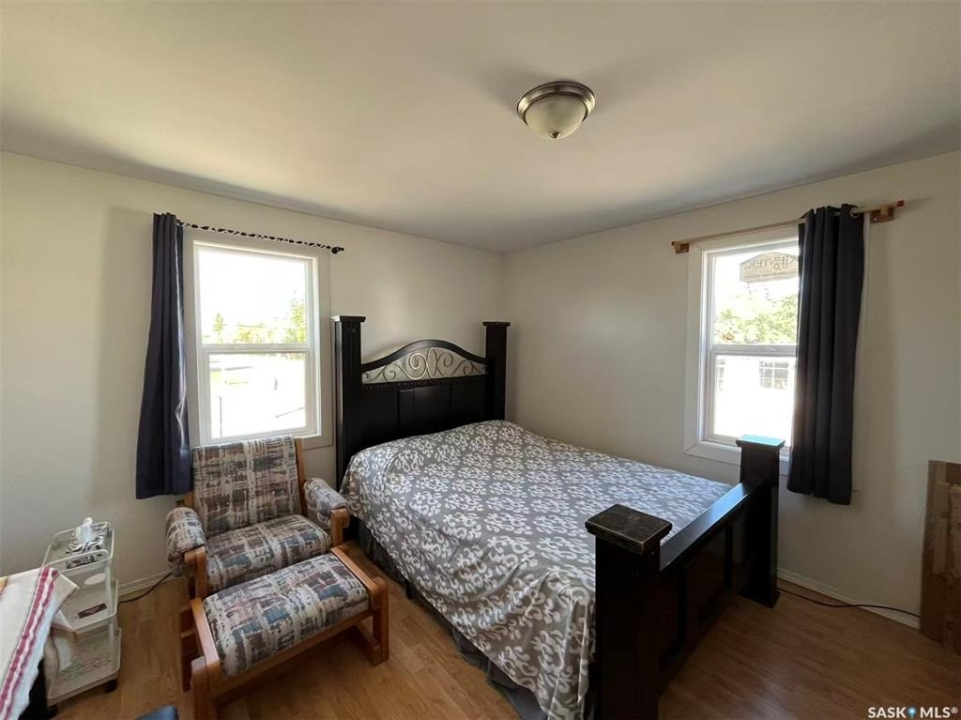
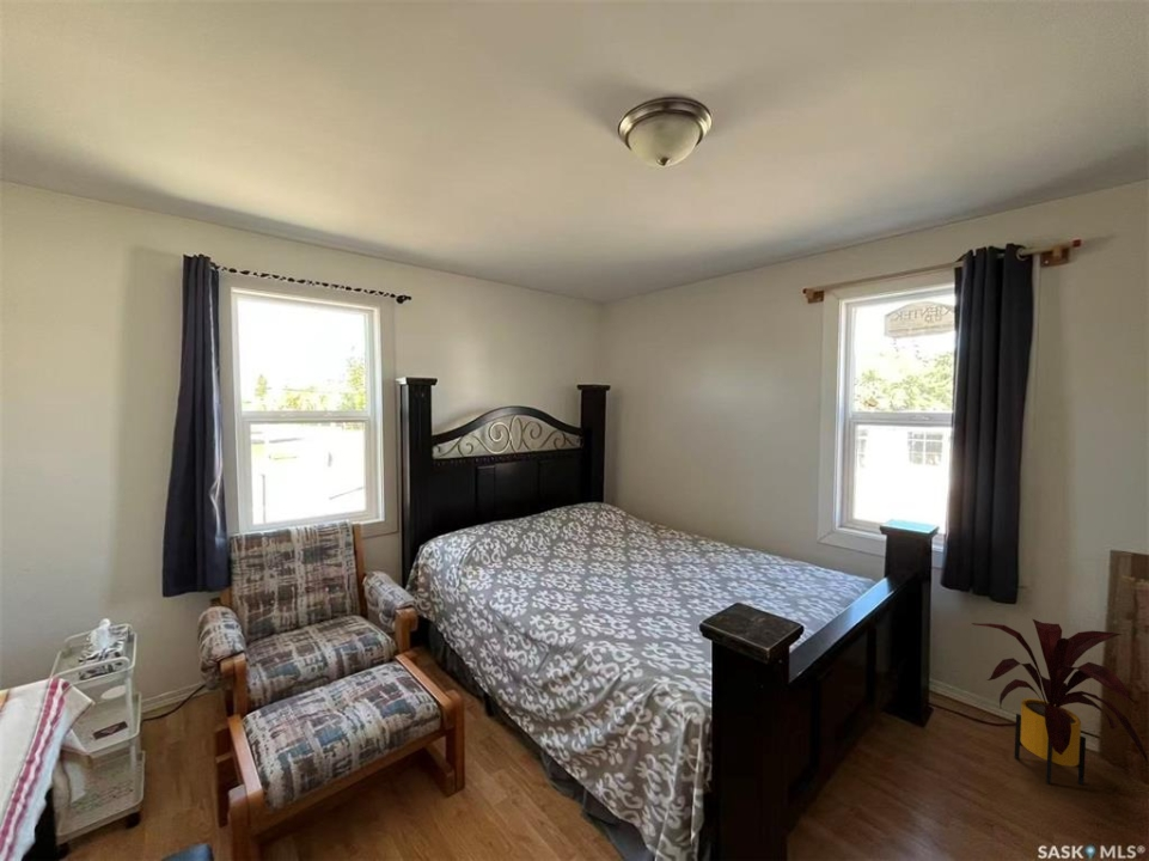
+ house plant (1046, 696)
